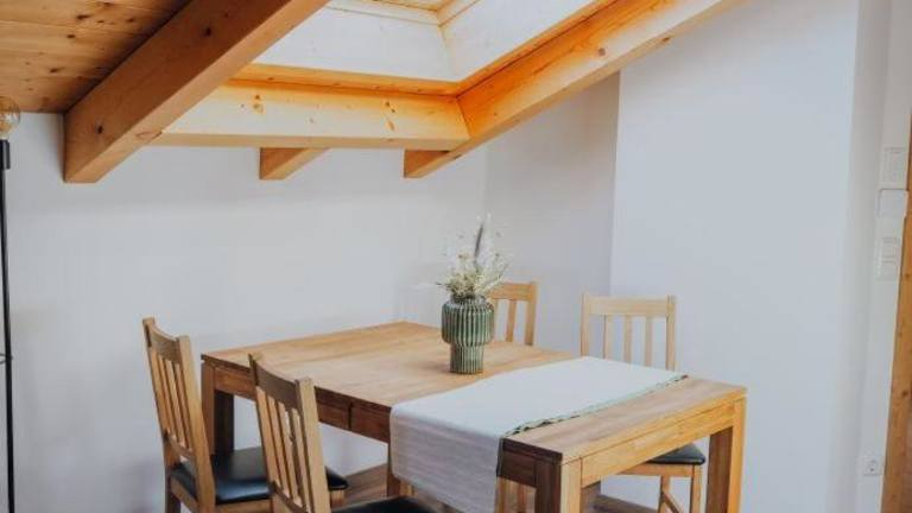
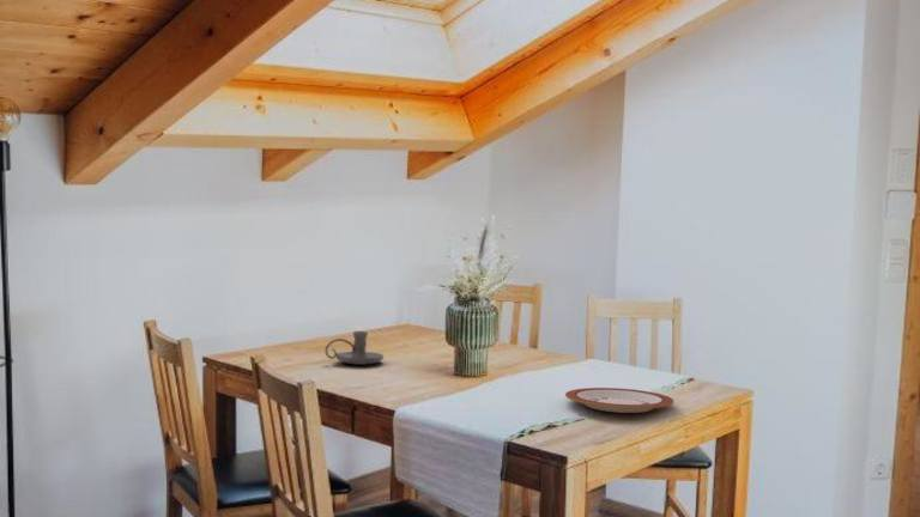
+ plate (618, 401)
+ candle holder (353, 347)
